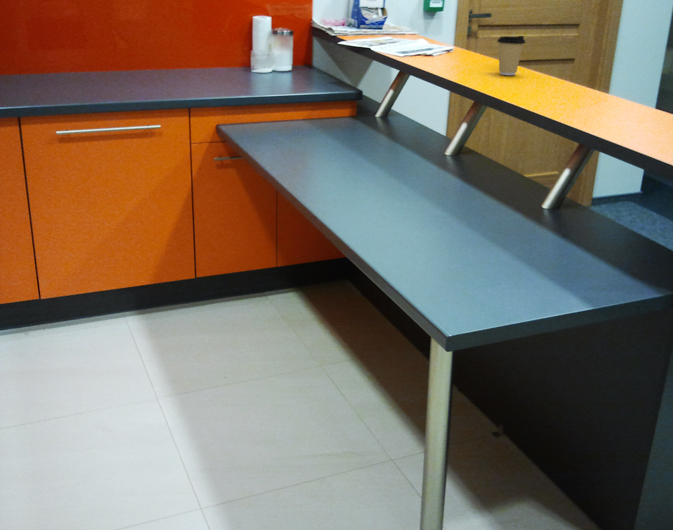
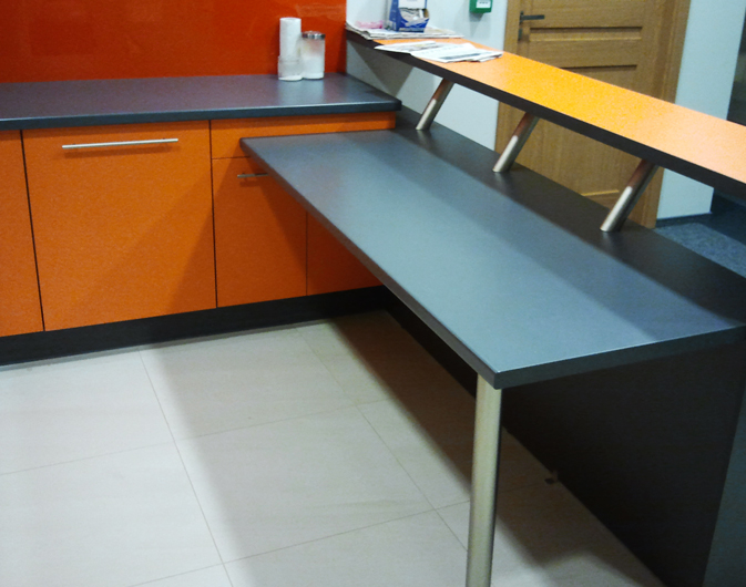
- coffee cup (509, 55)
